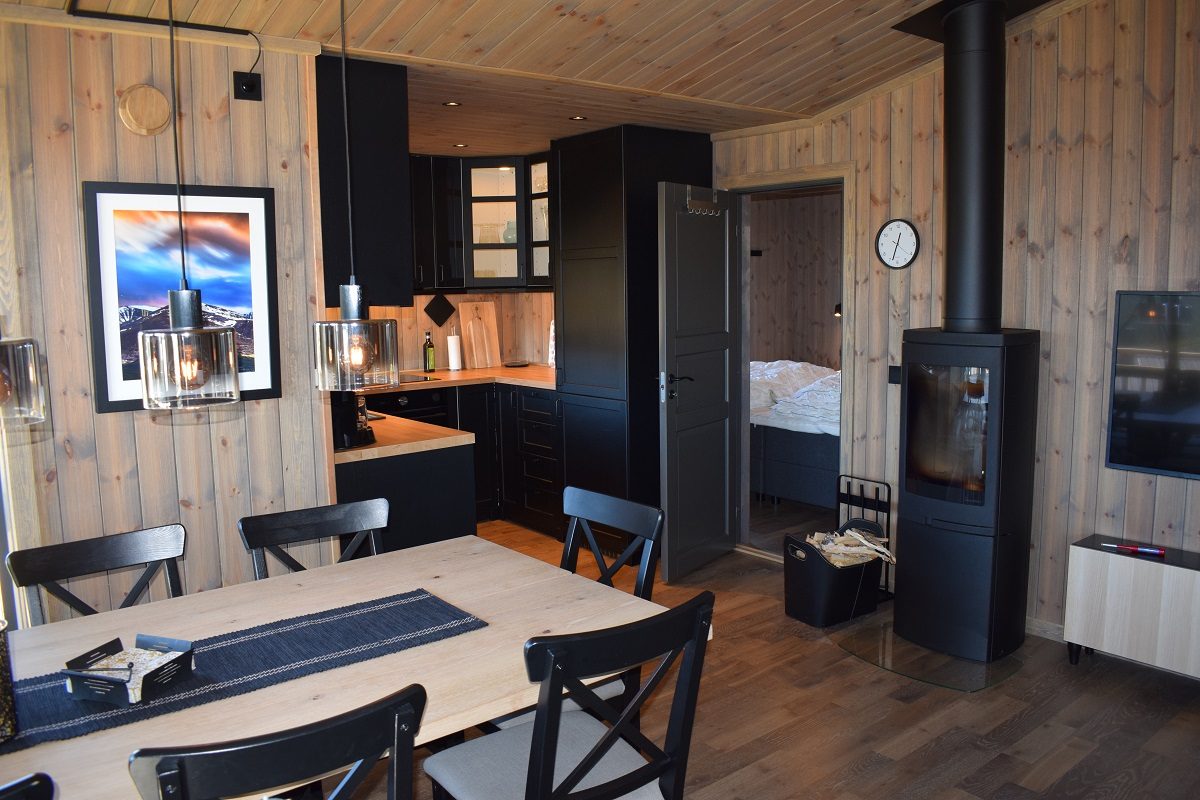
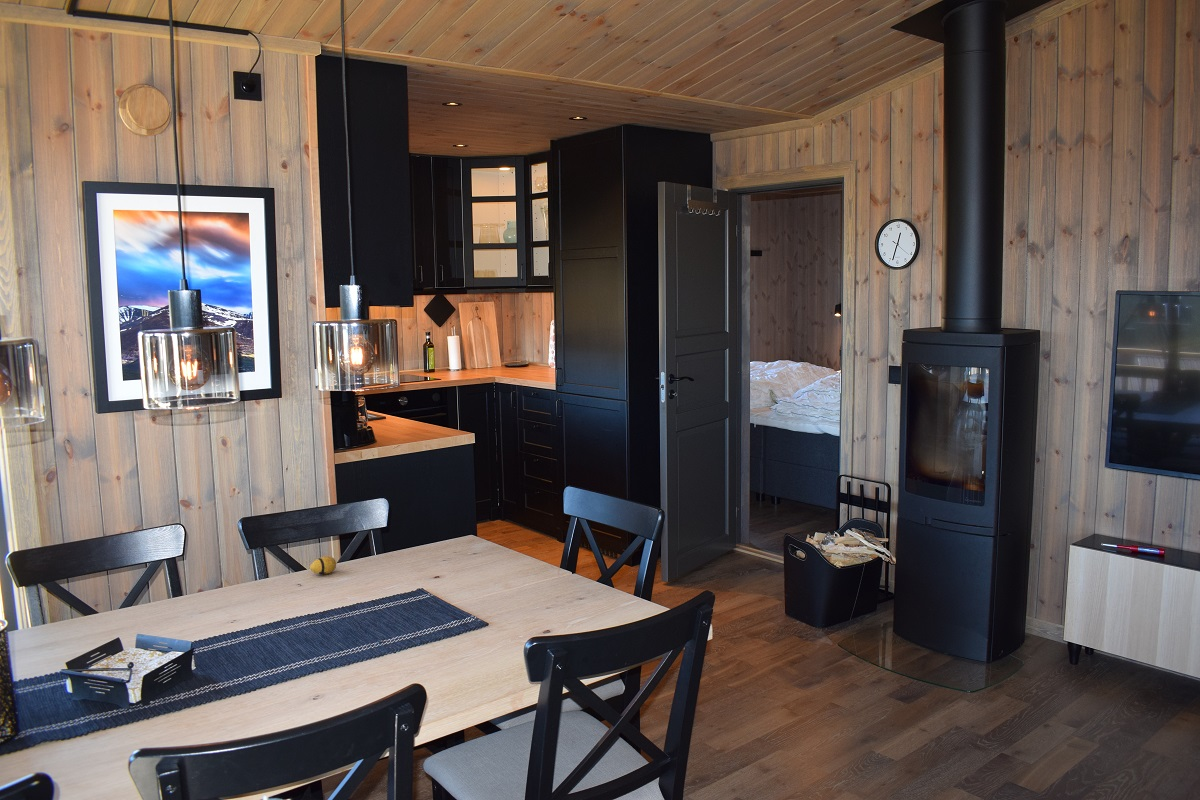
+ decorative egg (323, 565)
